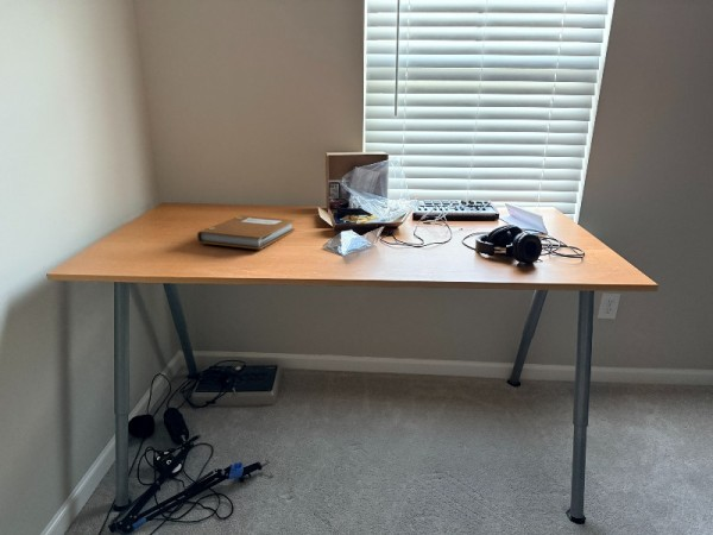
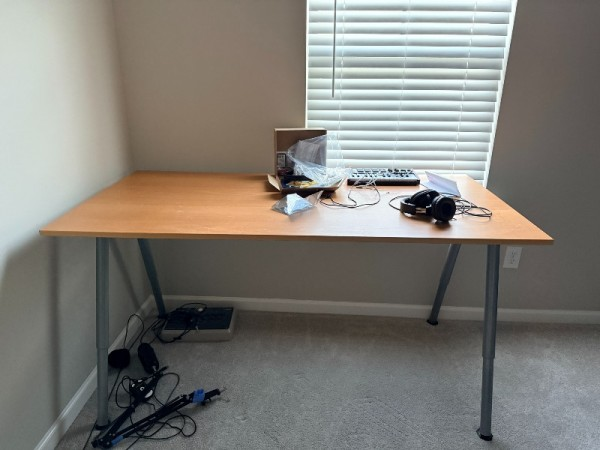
- notebook (250, 229)
